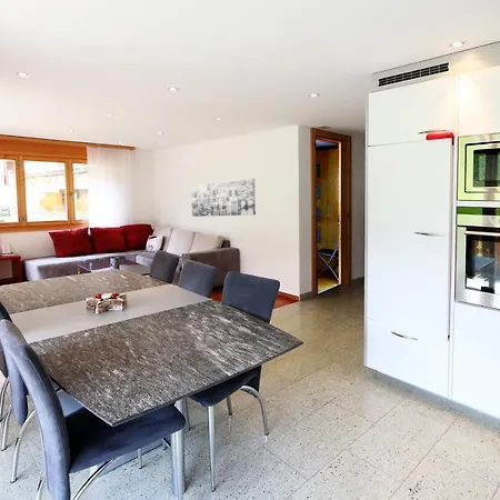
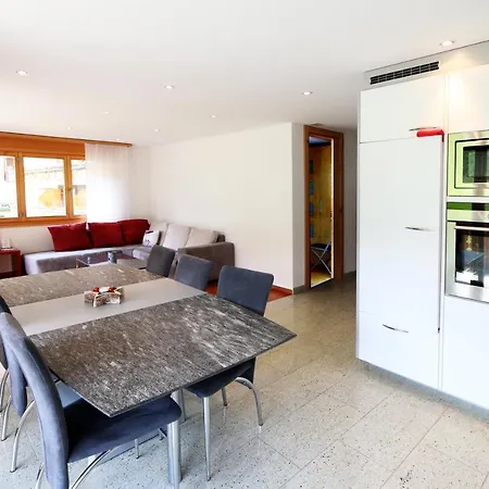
- wall art (220, 199)
